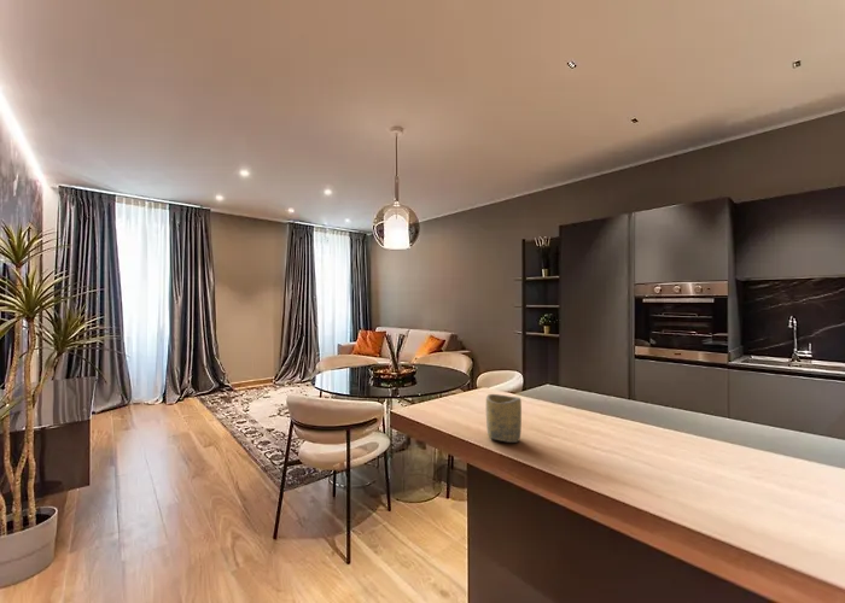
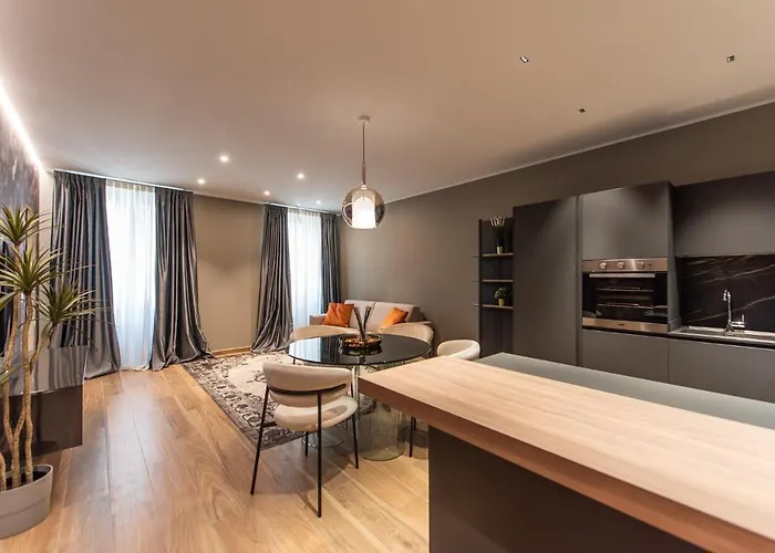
- cup (503, 417)
